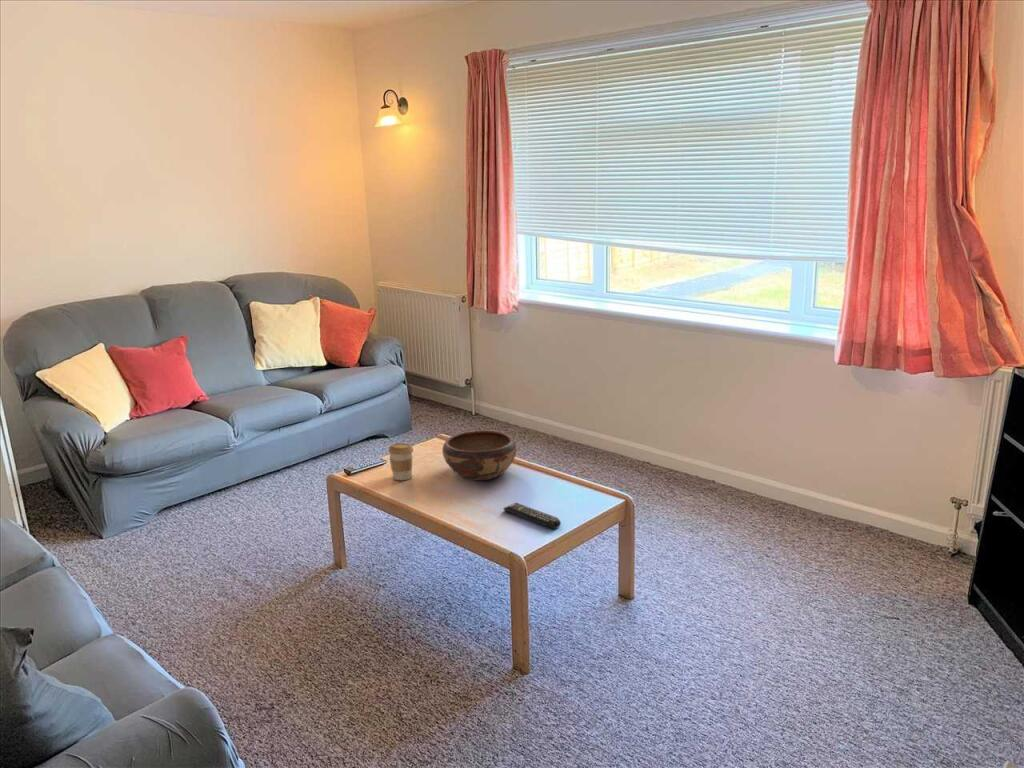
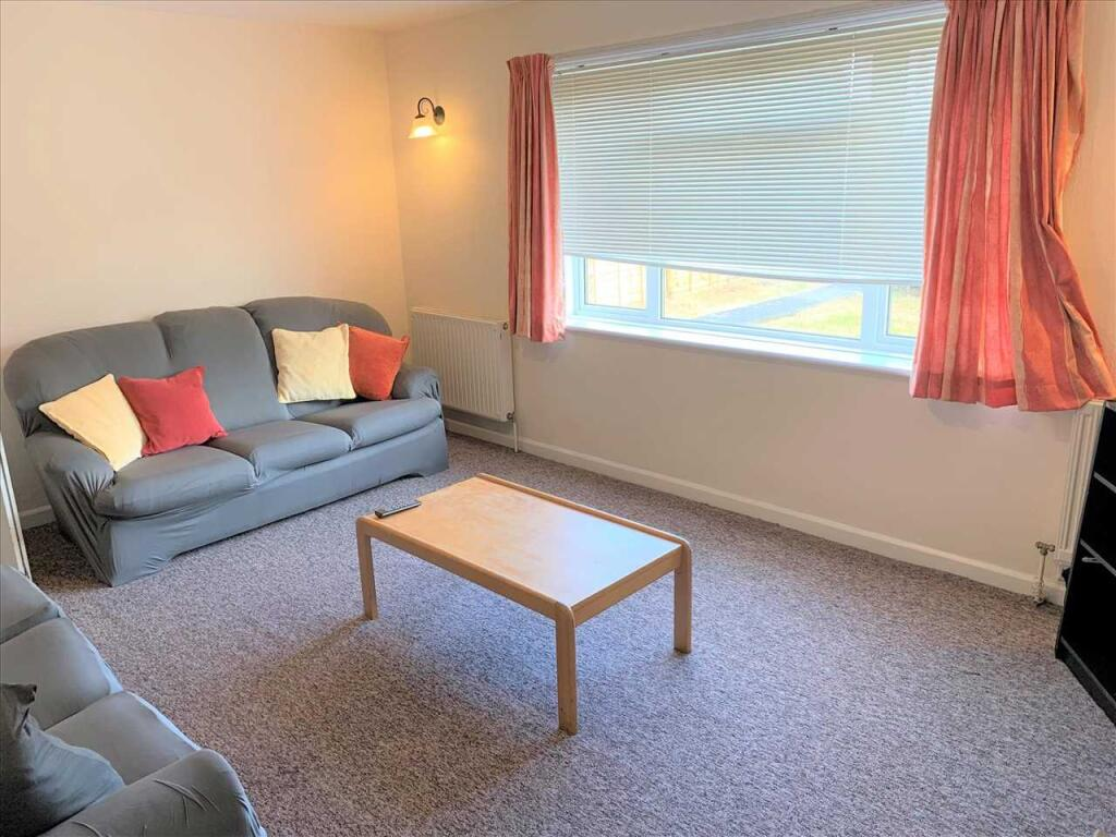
- decorative bowl (479, 456)
- remote control (531, 515)
- coffee cup (401, 460)
